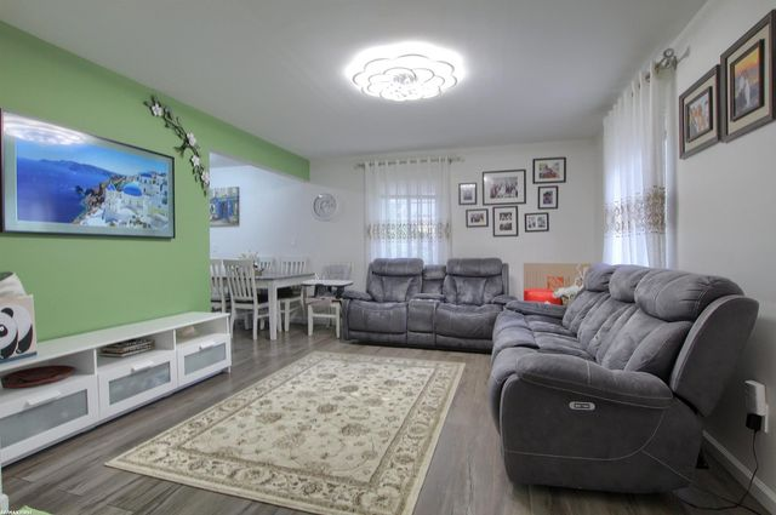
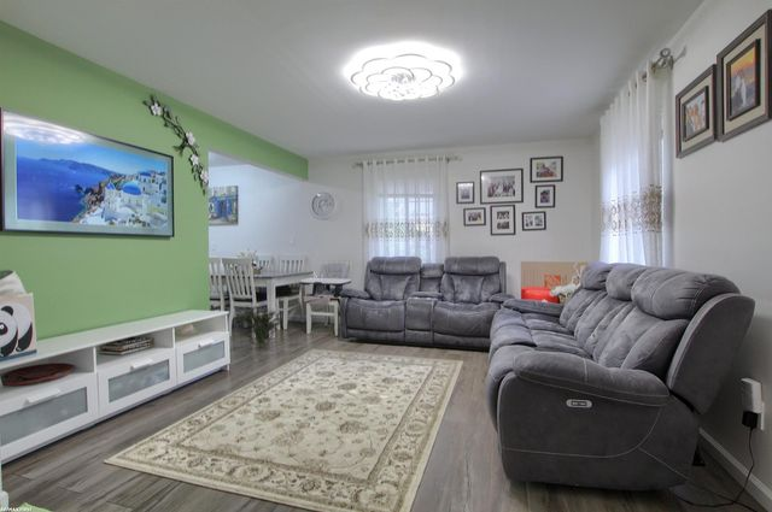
+ decorative plant (258, 325)
